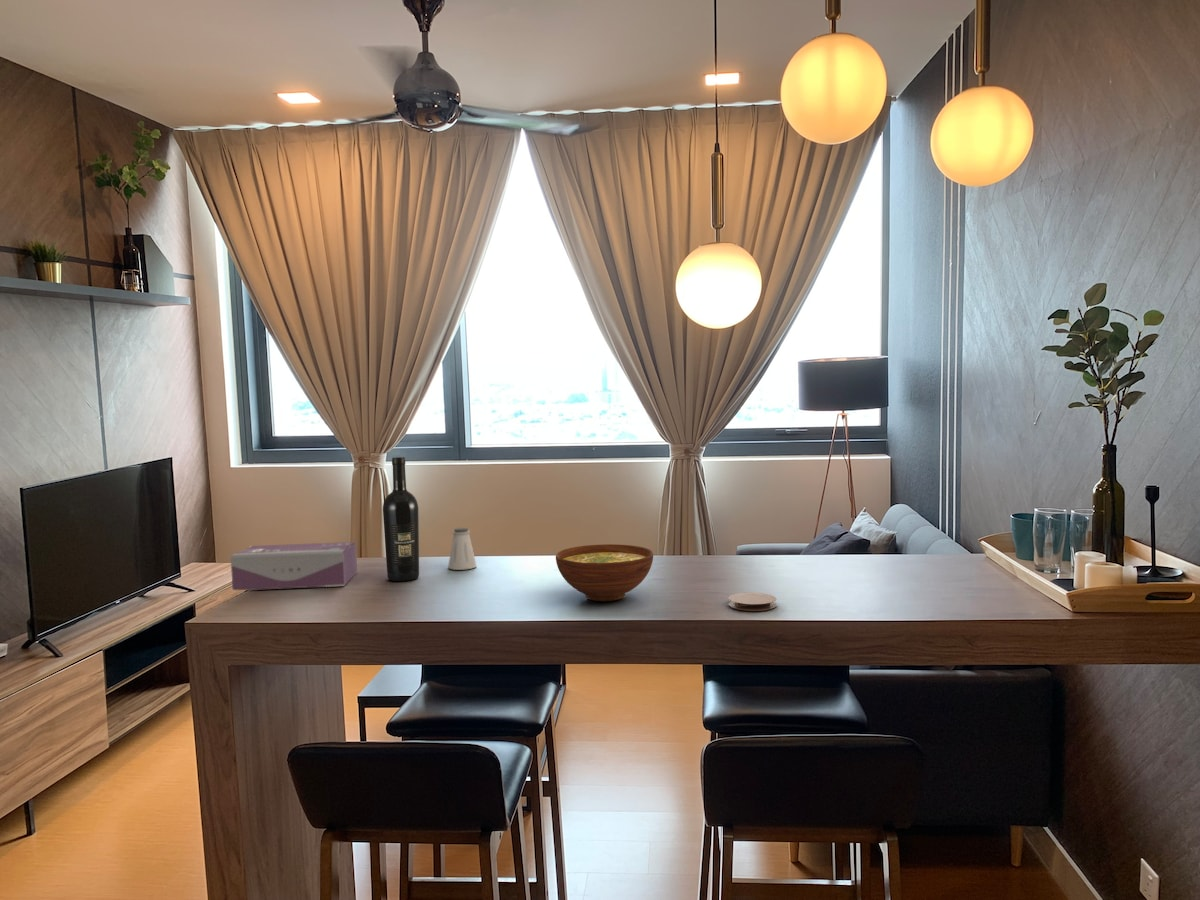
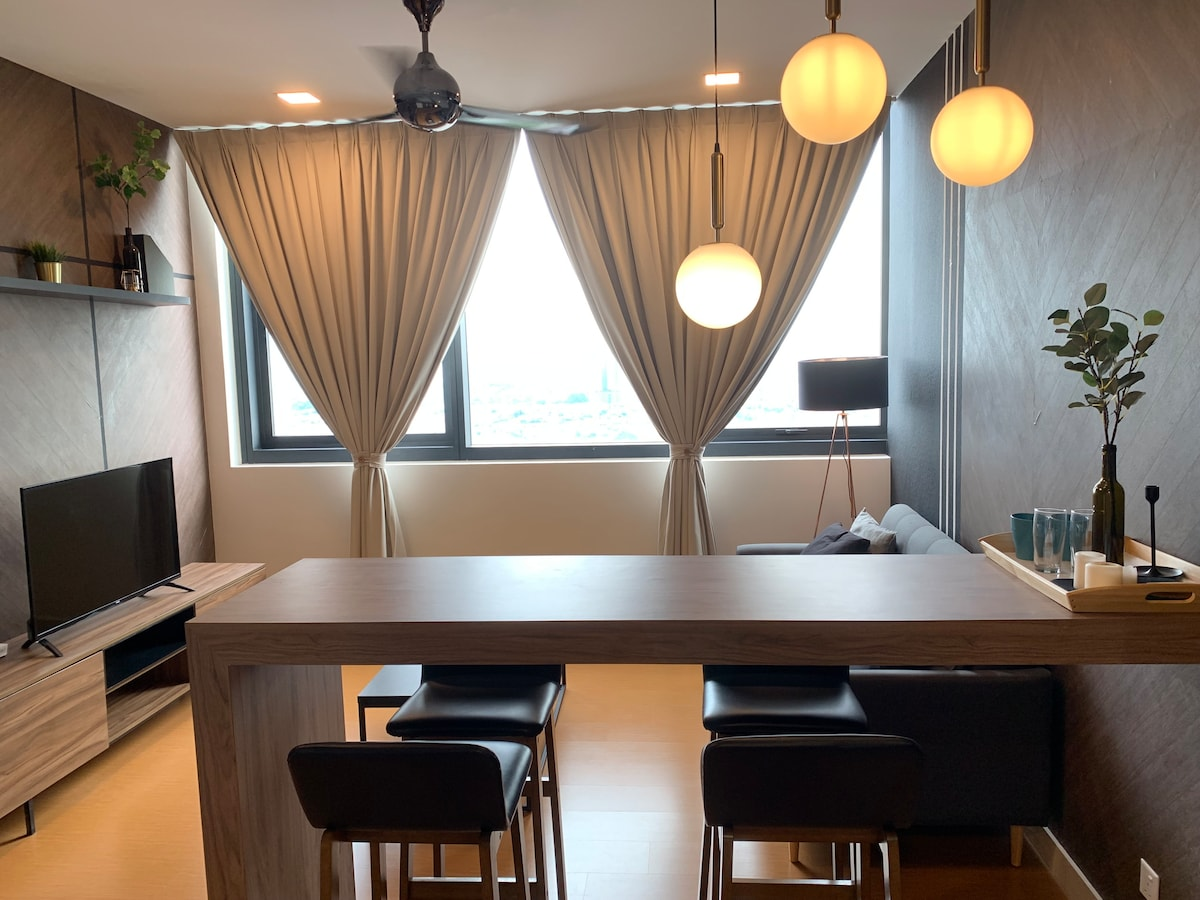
- saltshaker (461, 547)
- bowl (604, 575)
- coaster (752, 601)
- wine bottle (400, 517)
- tissue box (296, 564)
